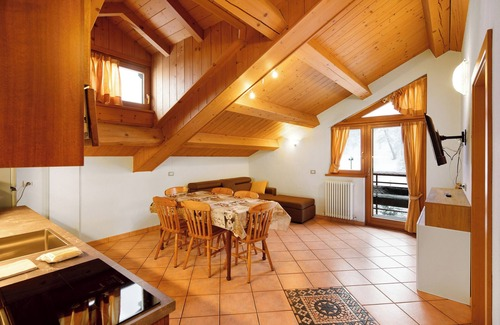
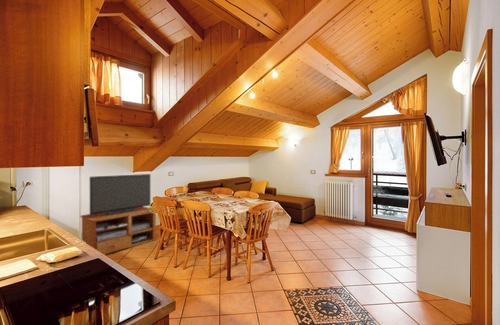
+ tv stand (121, 210)
